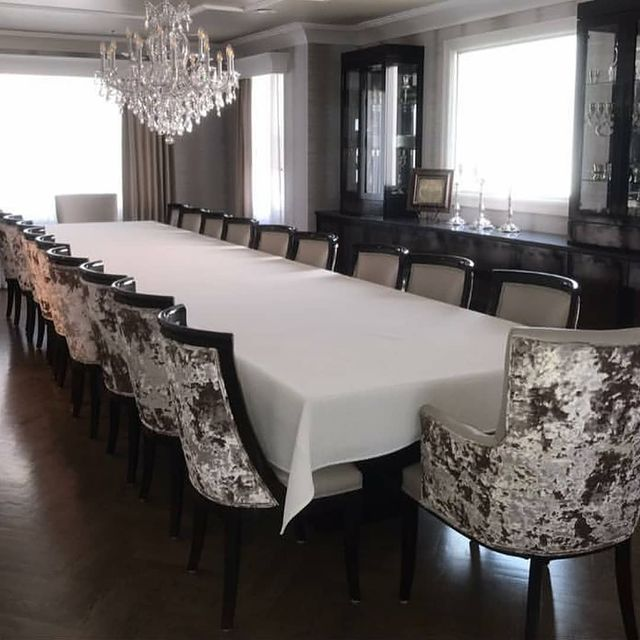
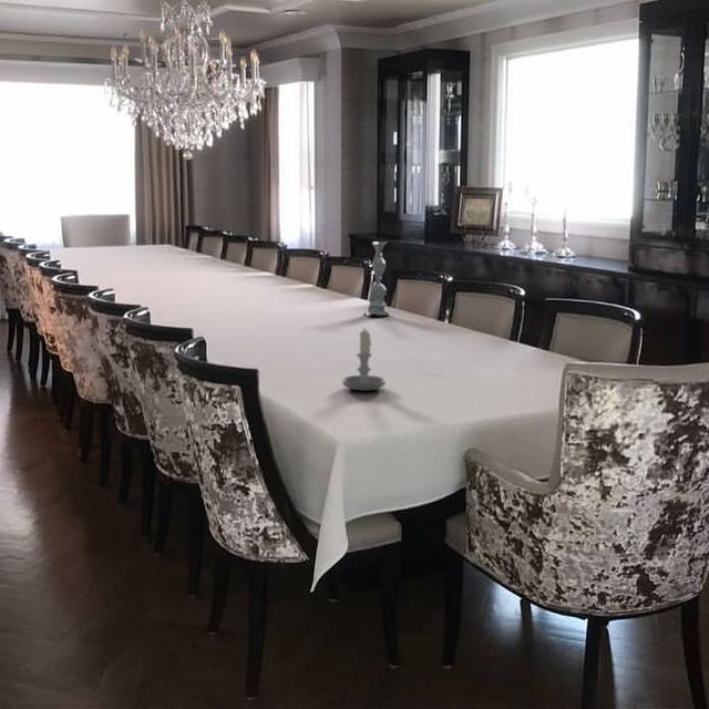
+ candlestick (376, 278)
+ candle (363, 358)
